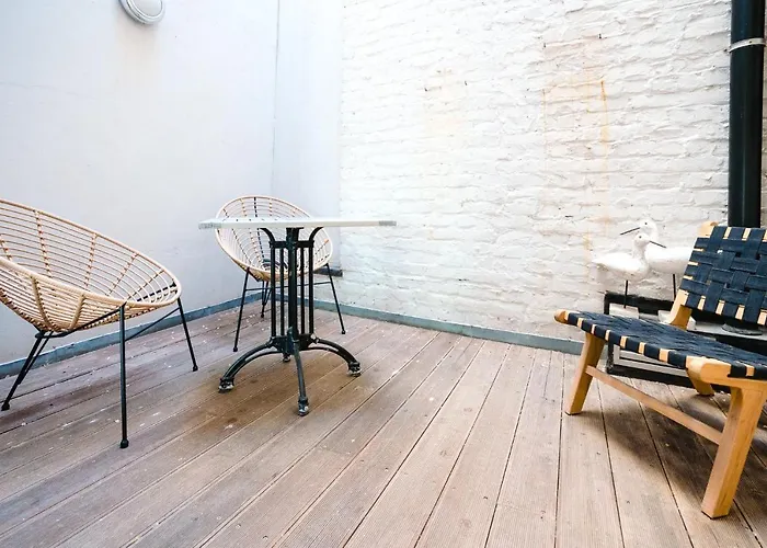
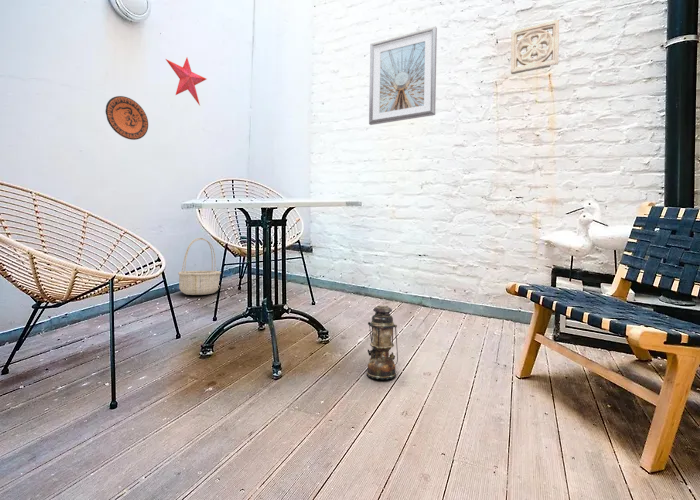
+ decorative star (187, 78)
+ picture frame (401, 77)
+ basket (200, 271)
+ lantern (382, 339)
+ decorative plate (127, 118)
+ wall ornament (534, 48)
